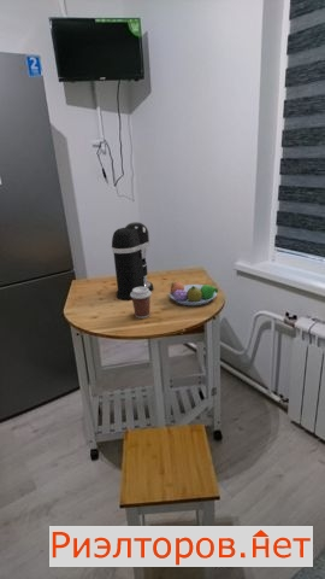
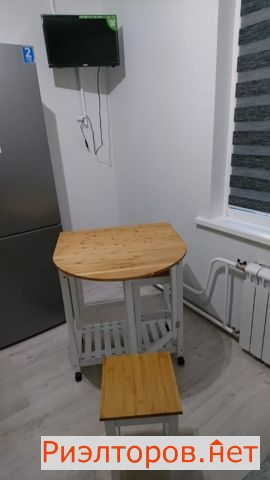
- coffee maker (132, 259)
- coffee cup (141, 302)
- fruit bowl (194, 288)
